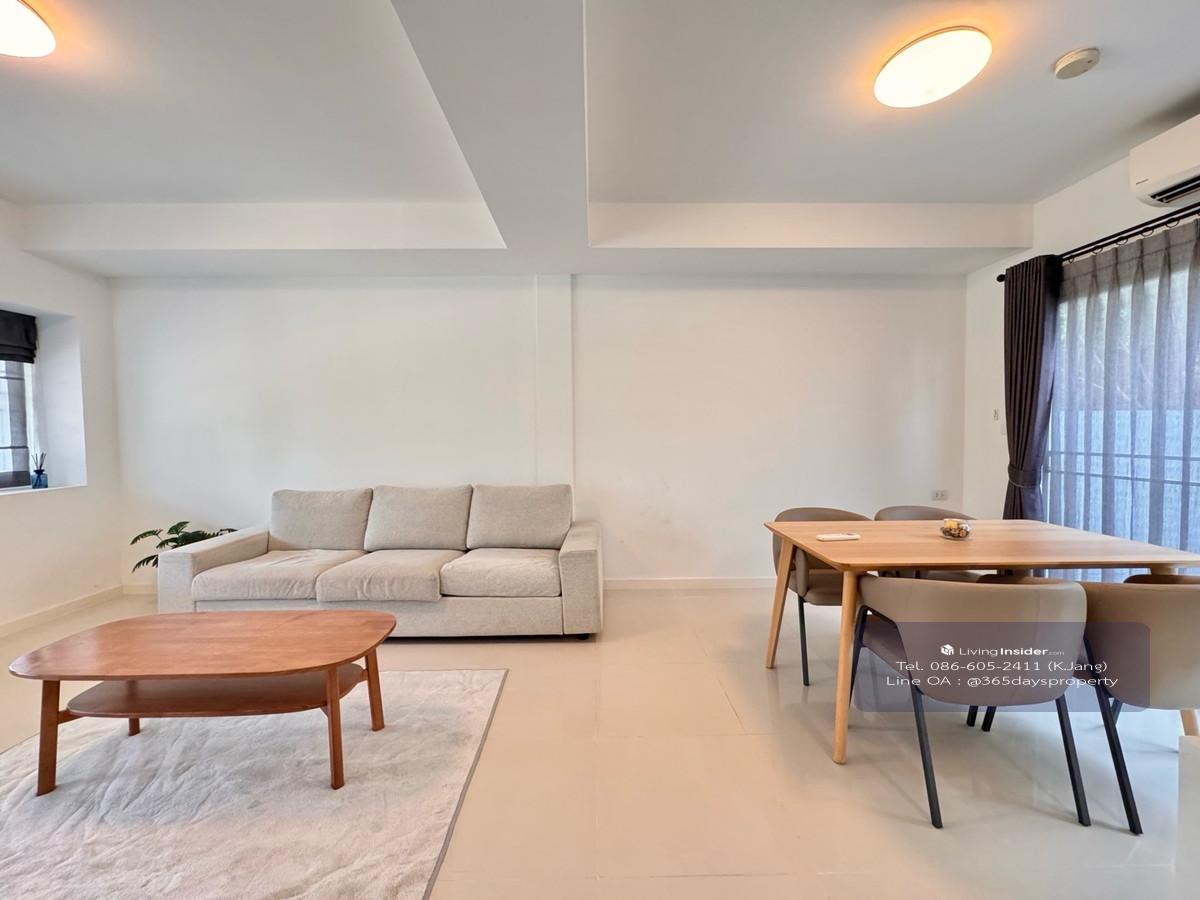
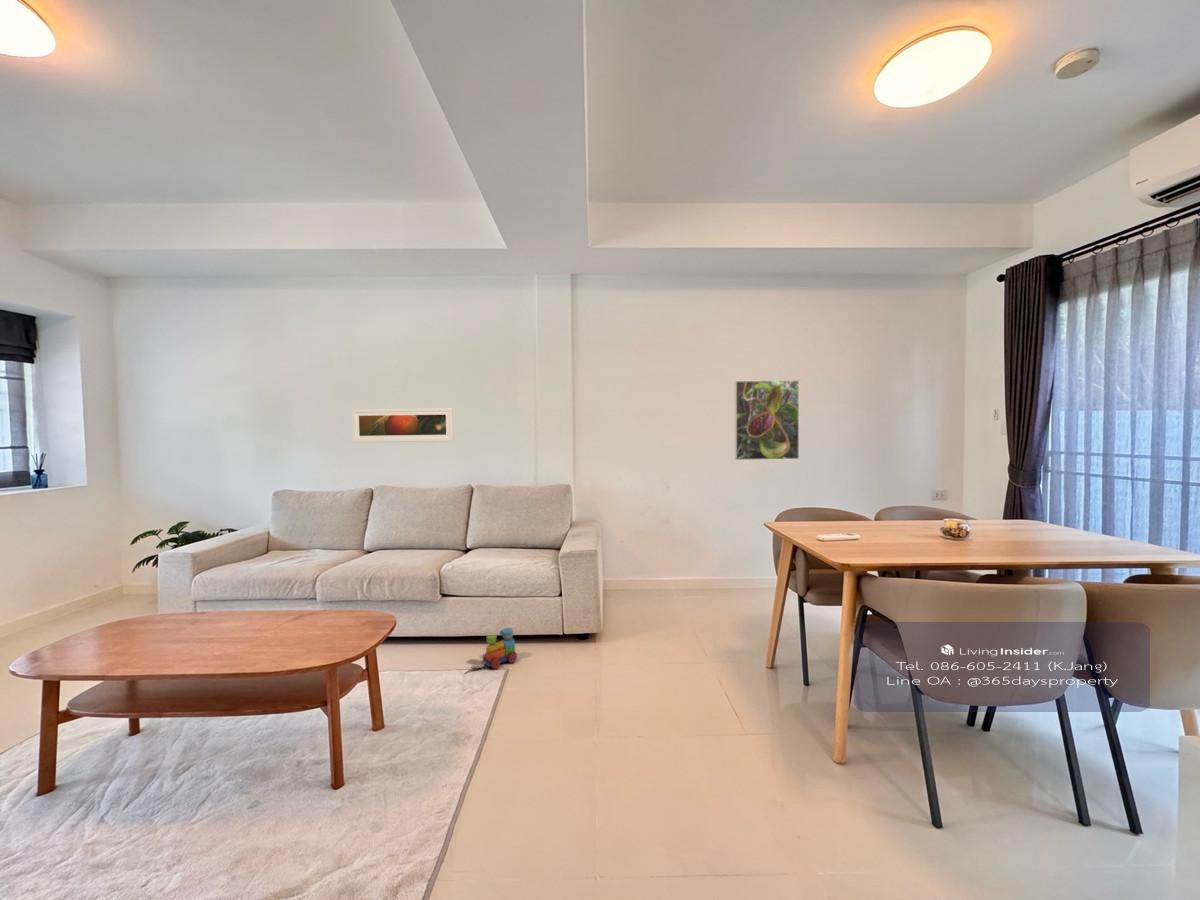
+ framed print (766, 420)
+ toy train (493, 648)
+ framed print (402, 425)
